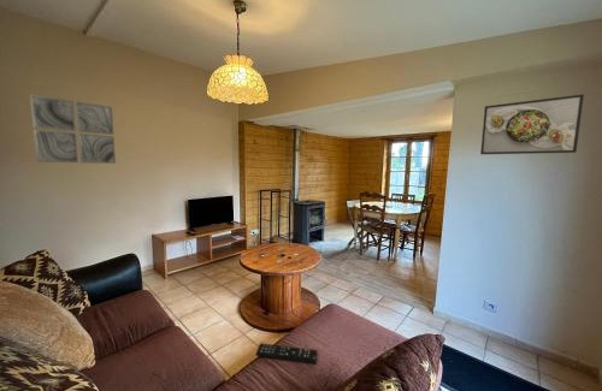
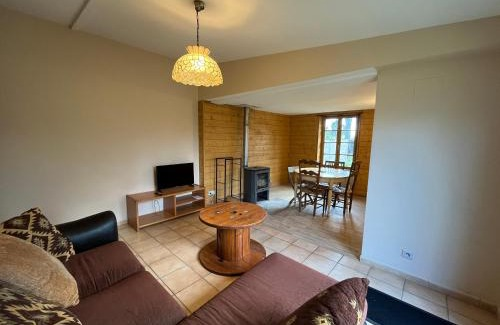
- remote control (287, 353)
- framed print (526, 128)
- wall art (78, 131)
